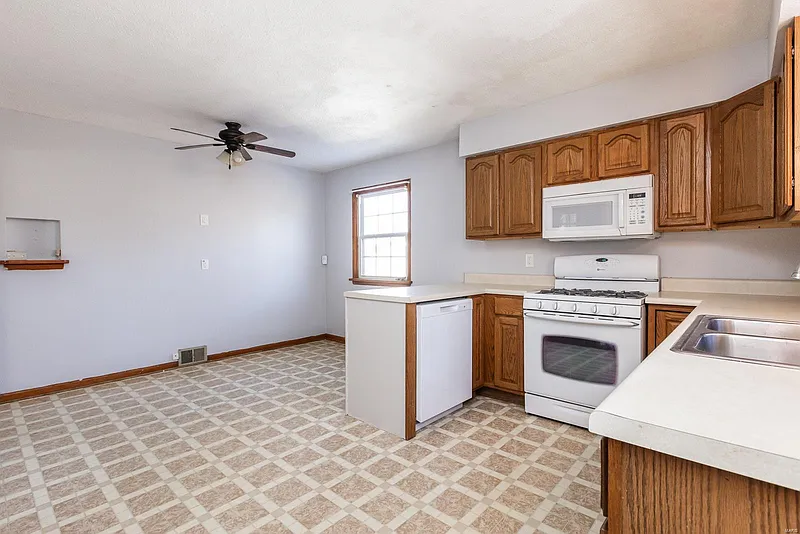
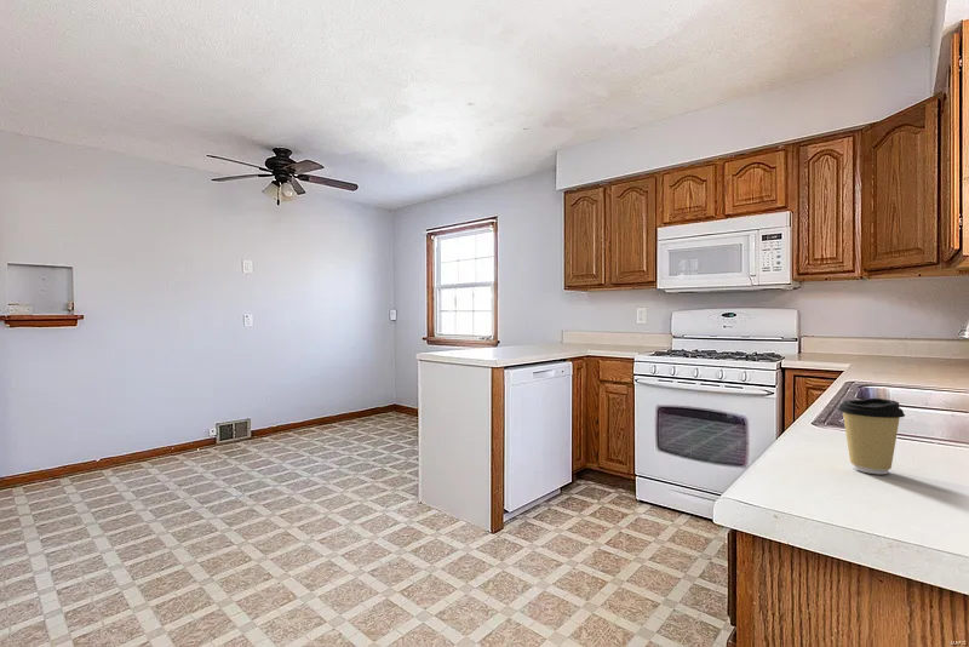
+ coffee cup (870, 435)
